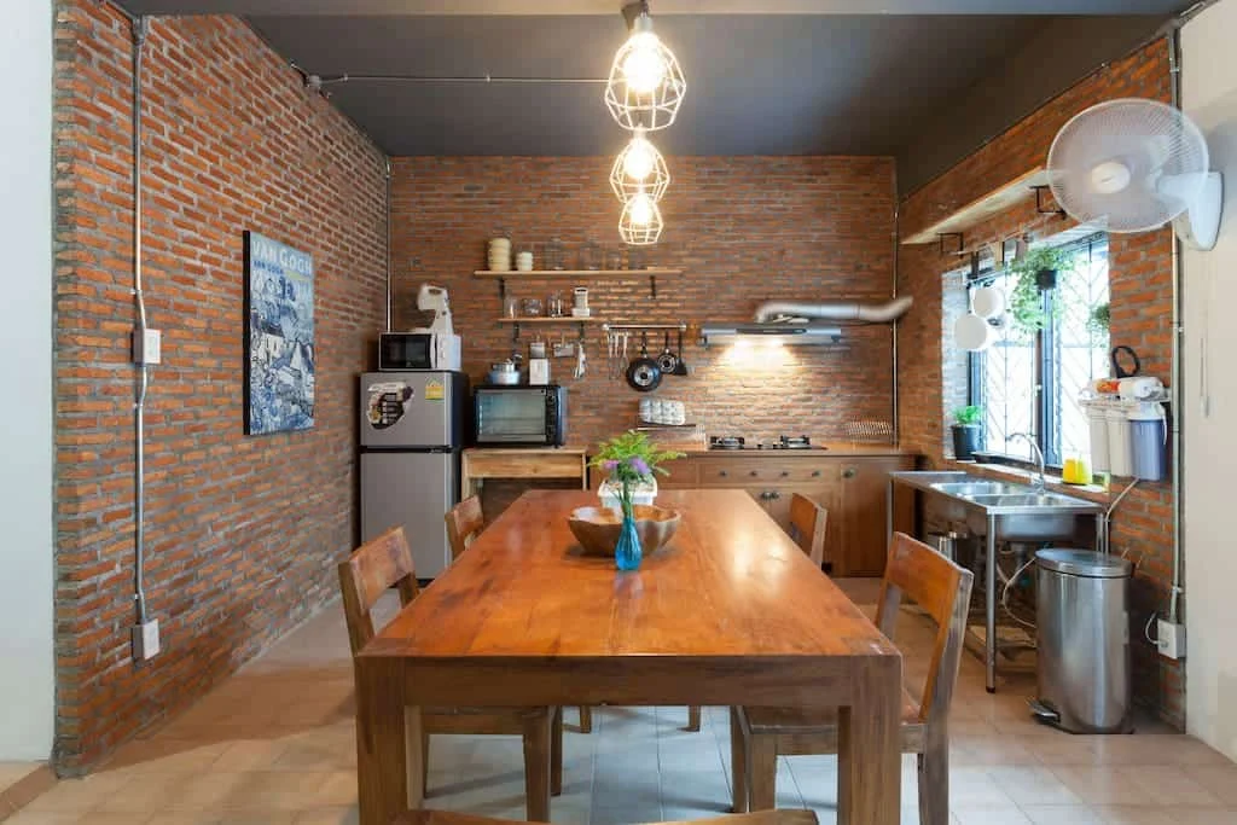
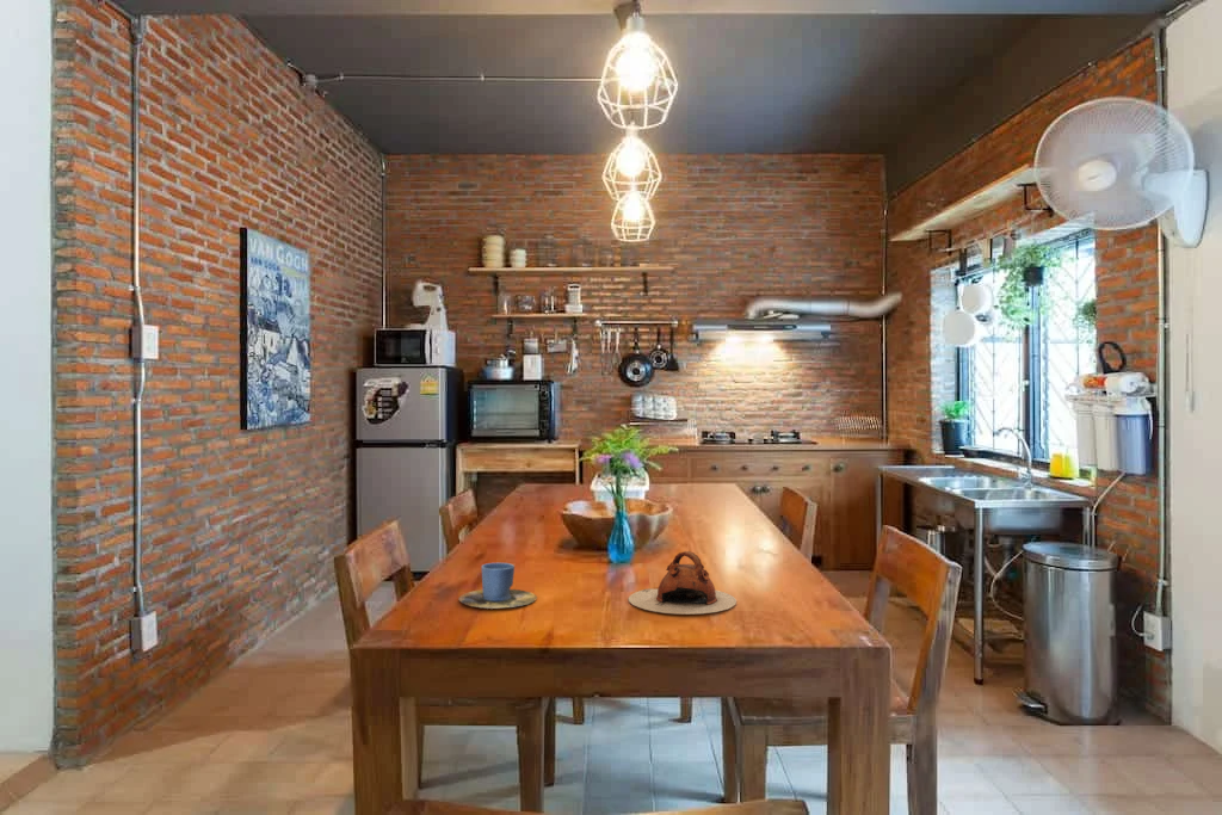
+ teapot (681, 575)
+ cup (498, 581)
